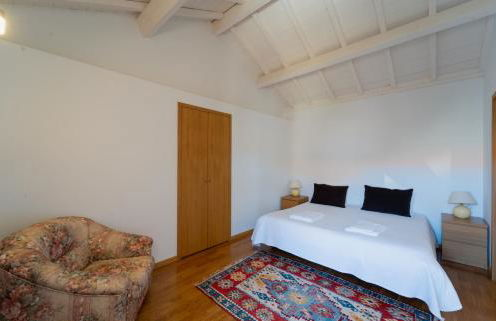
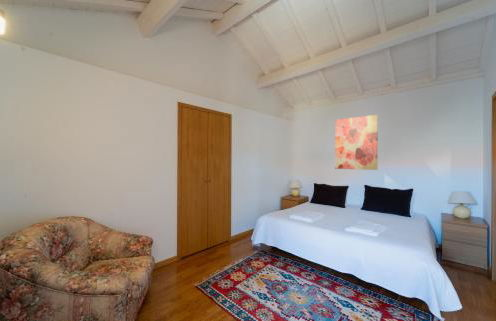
+ wall art (355, 143)
